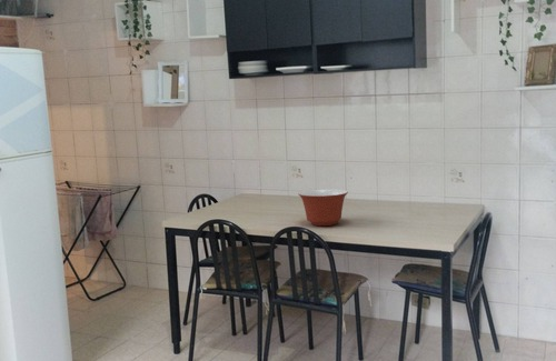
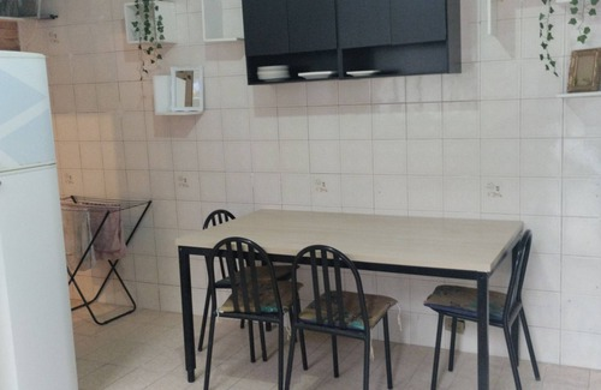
- mixing bowl (322, 208)
